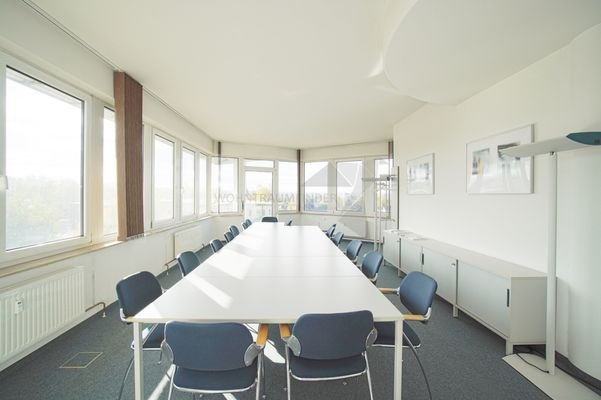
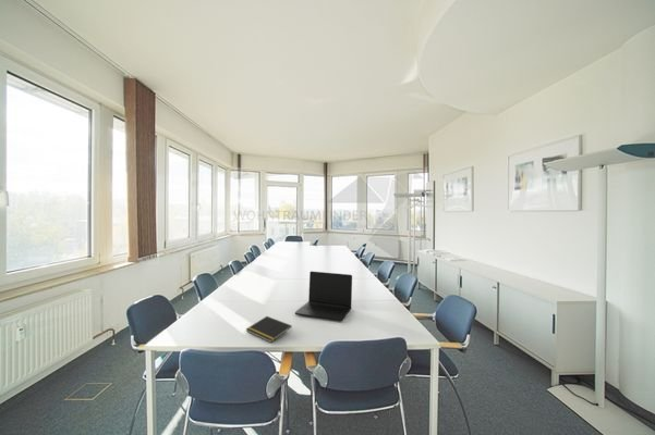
+ notepad (268, 327)
+ laptop (324, 294)
